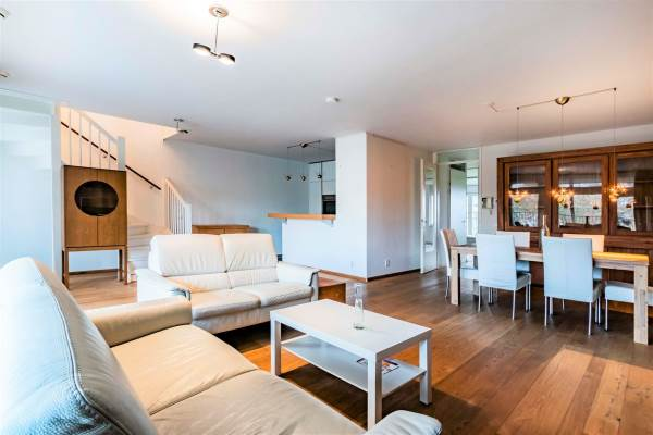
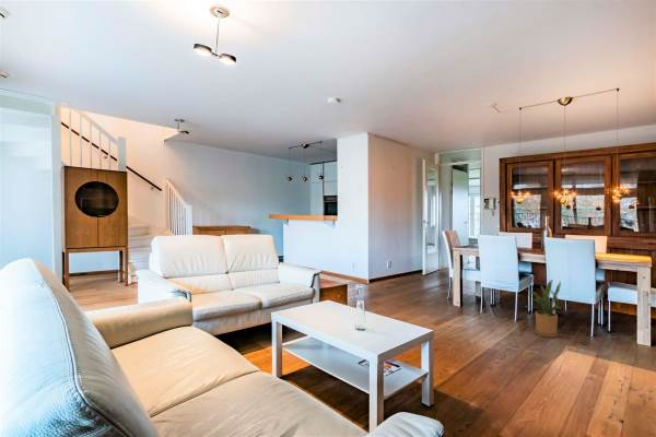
+ house plant (542, 307)
